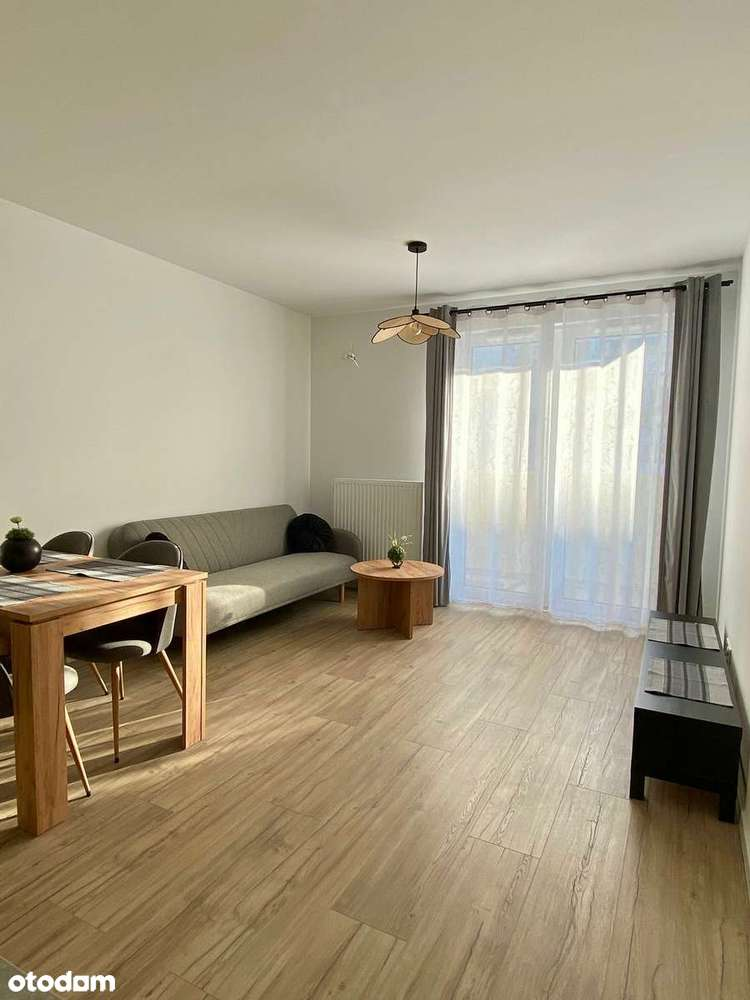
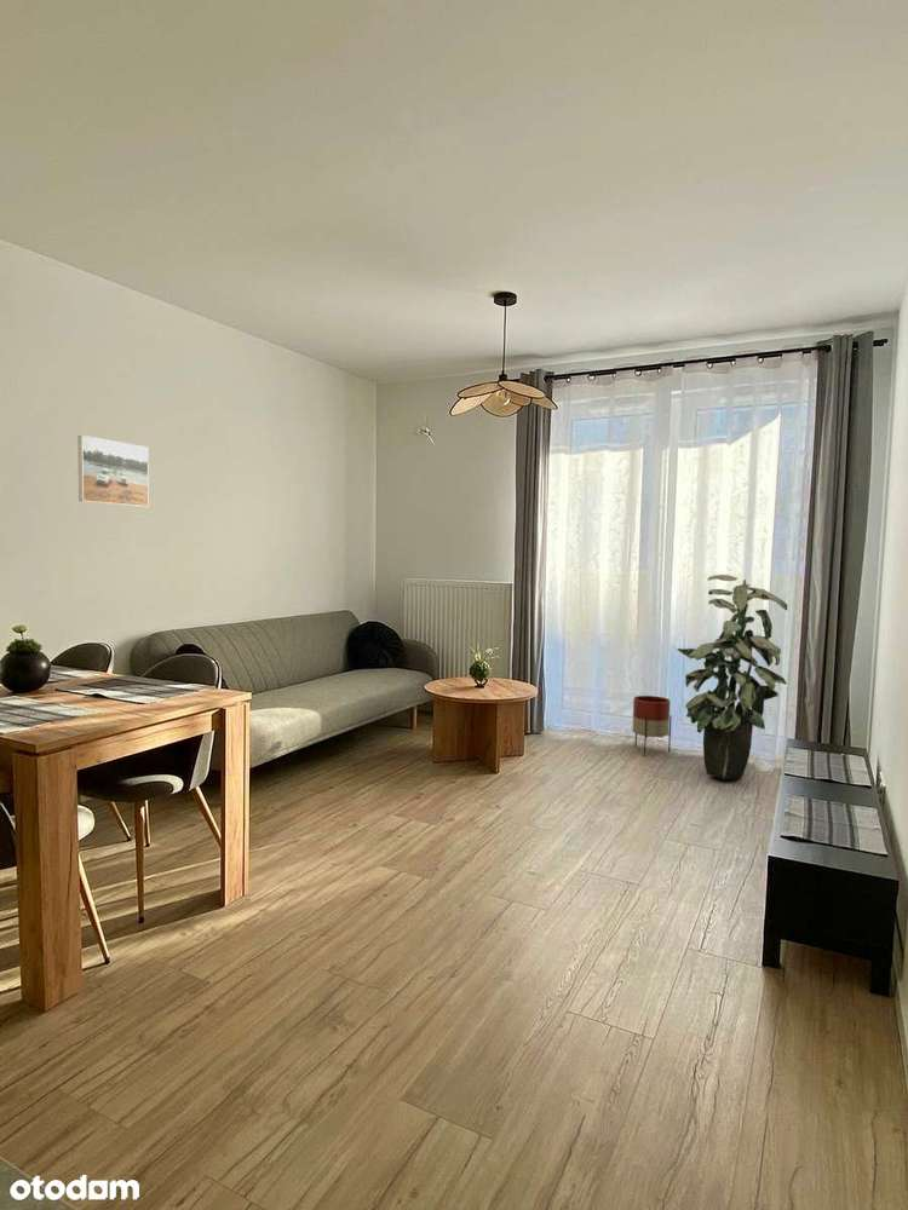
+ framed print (115, 472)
+ indoor plant (728, 675)
+ planter (650, 725)
